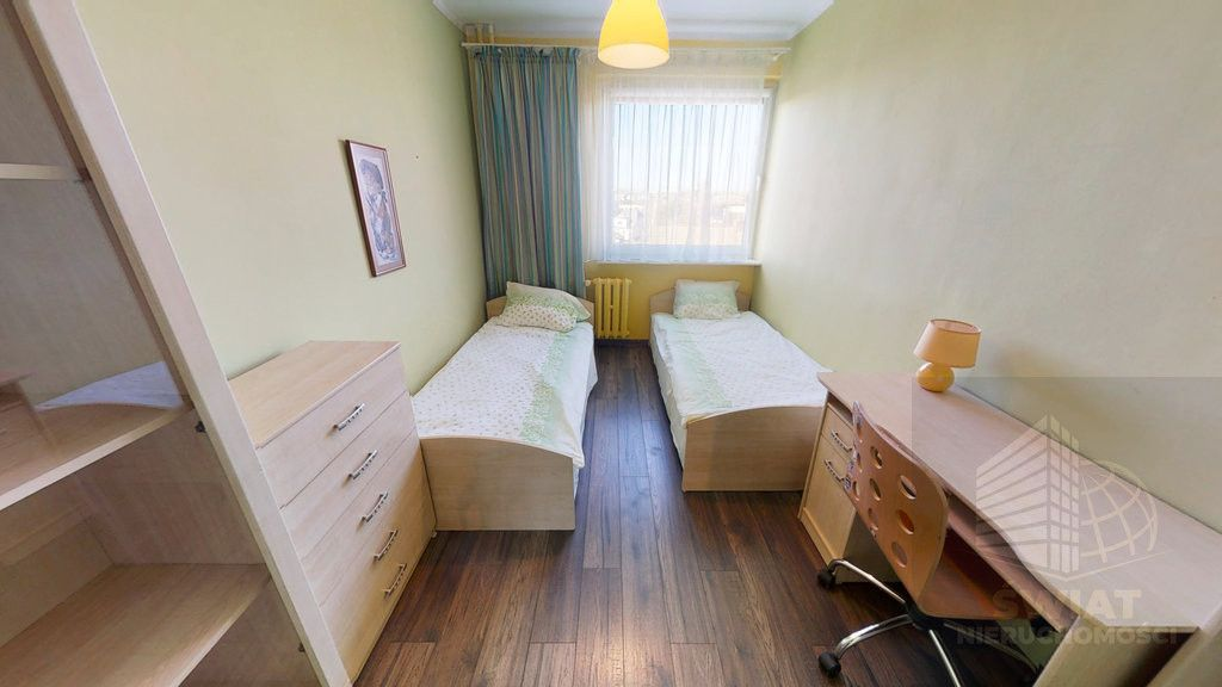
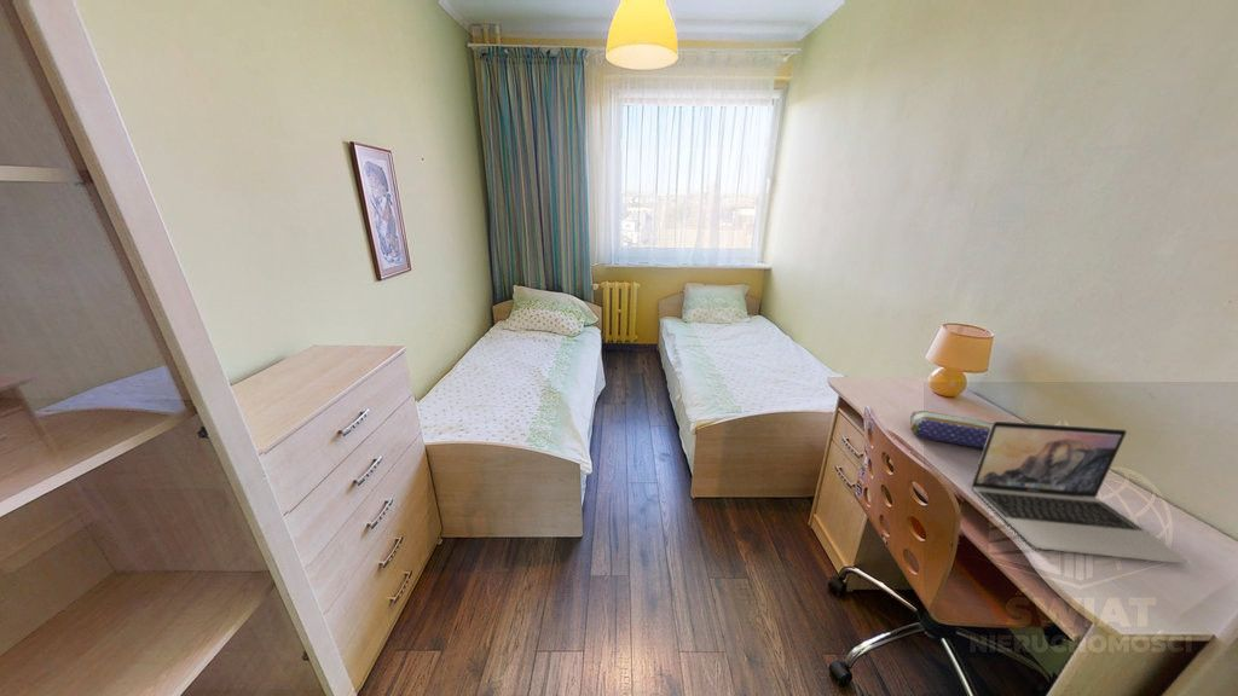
+ pencil case (953, 428)
+ laptop (1082, 486)
